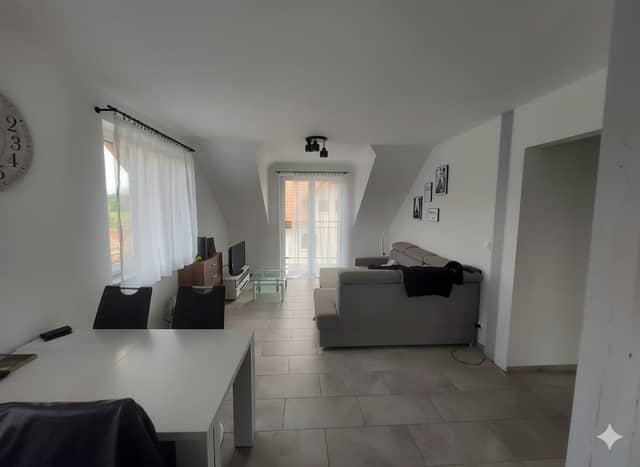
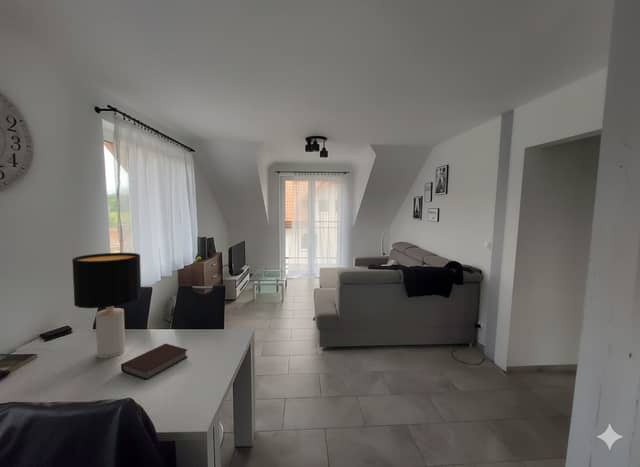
+ book (156, 359)
+ desk lamp (109, 305)
